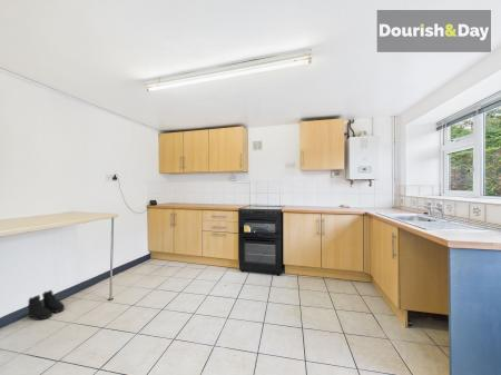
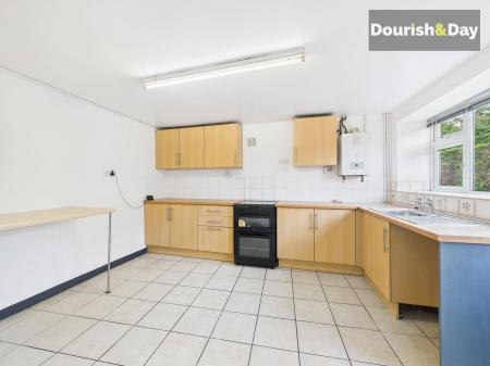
- boots (46, 303)
